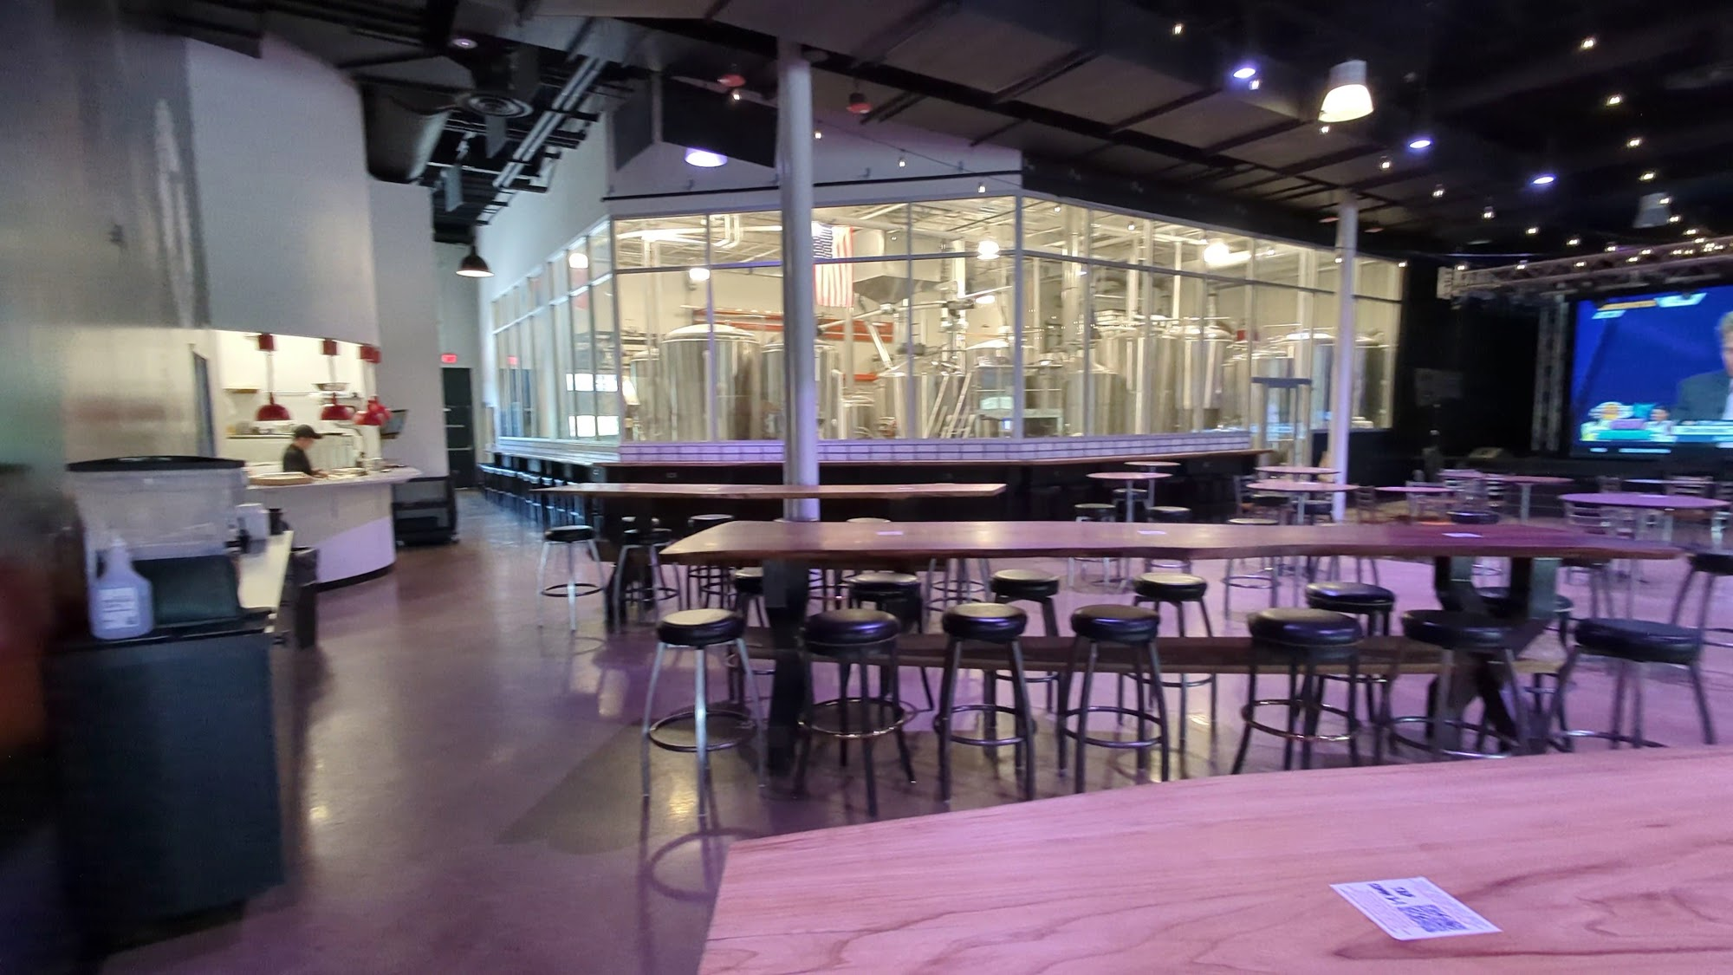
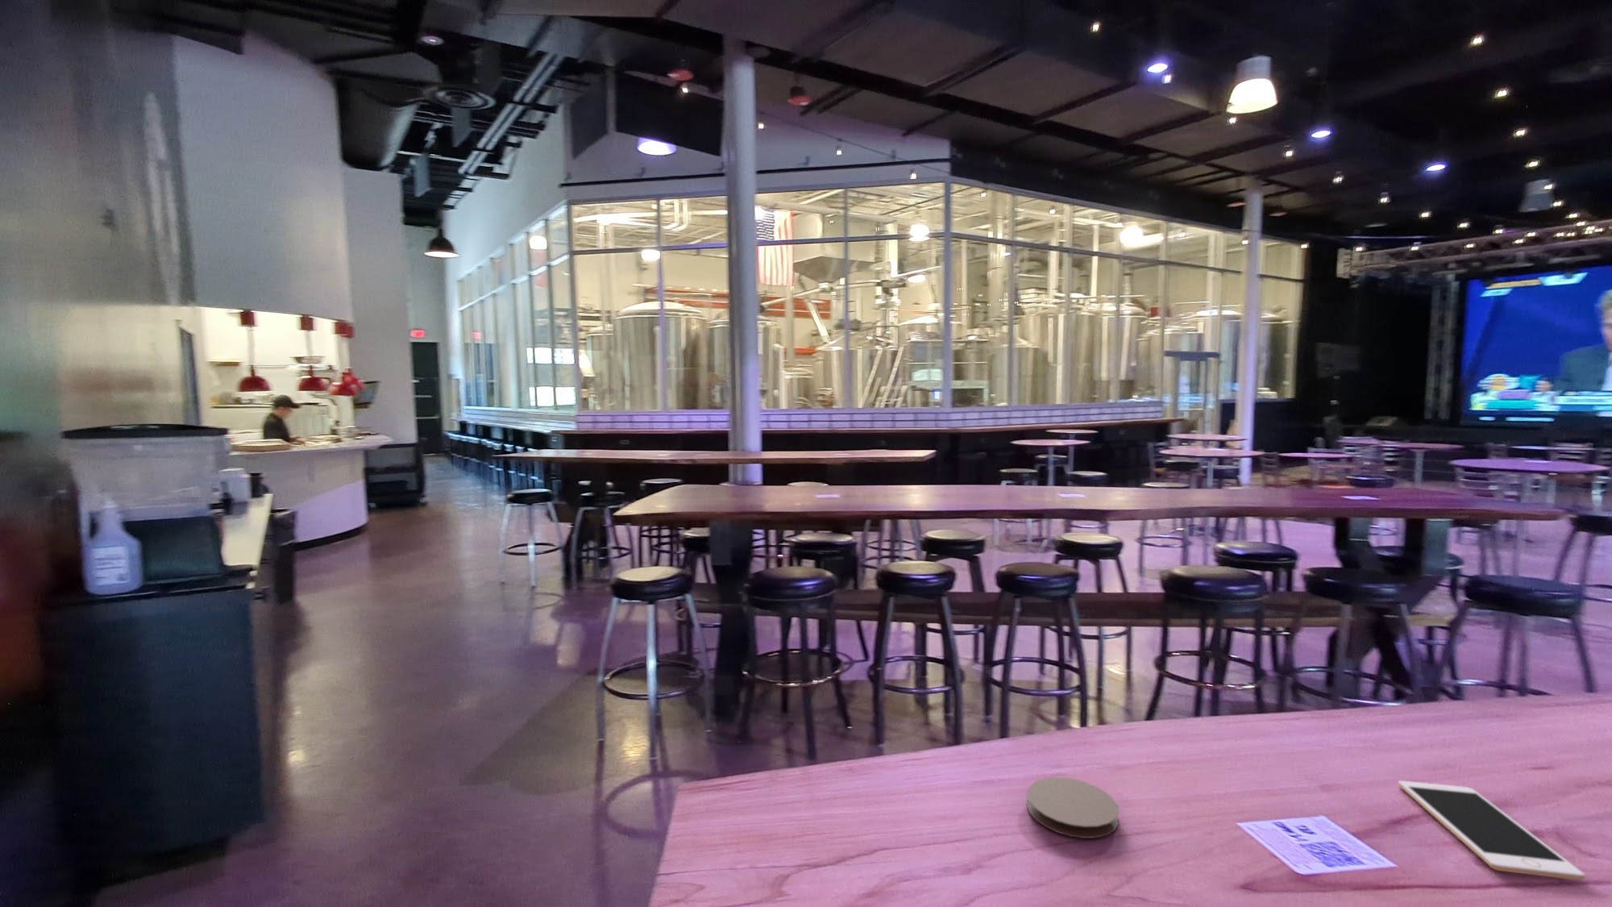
+ coaster (1072, 805)
+ cell phone (1480, 825)
